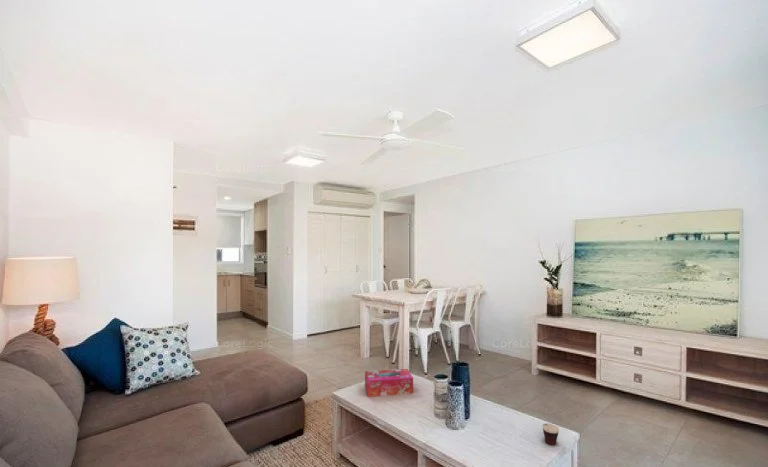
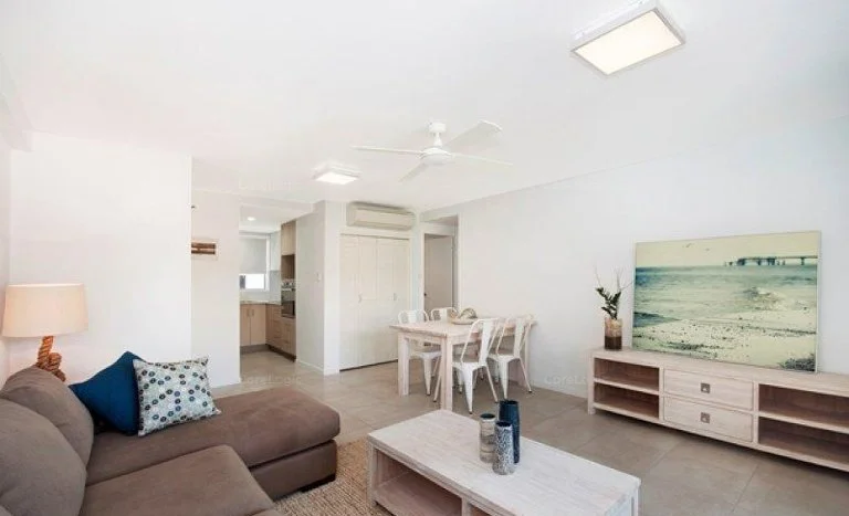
- cup (548, 432)
- tissue box (388, 382)
